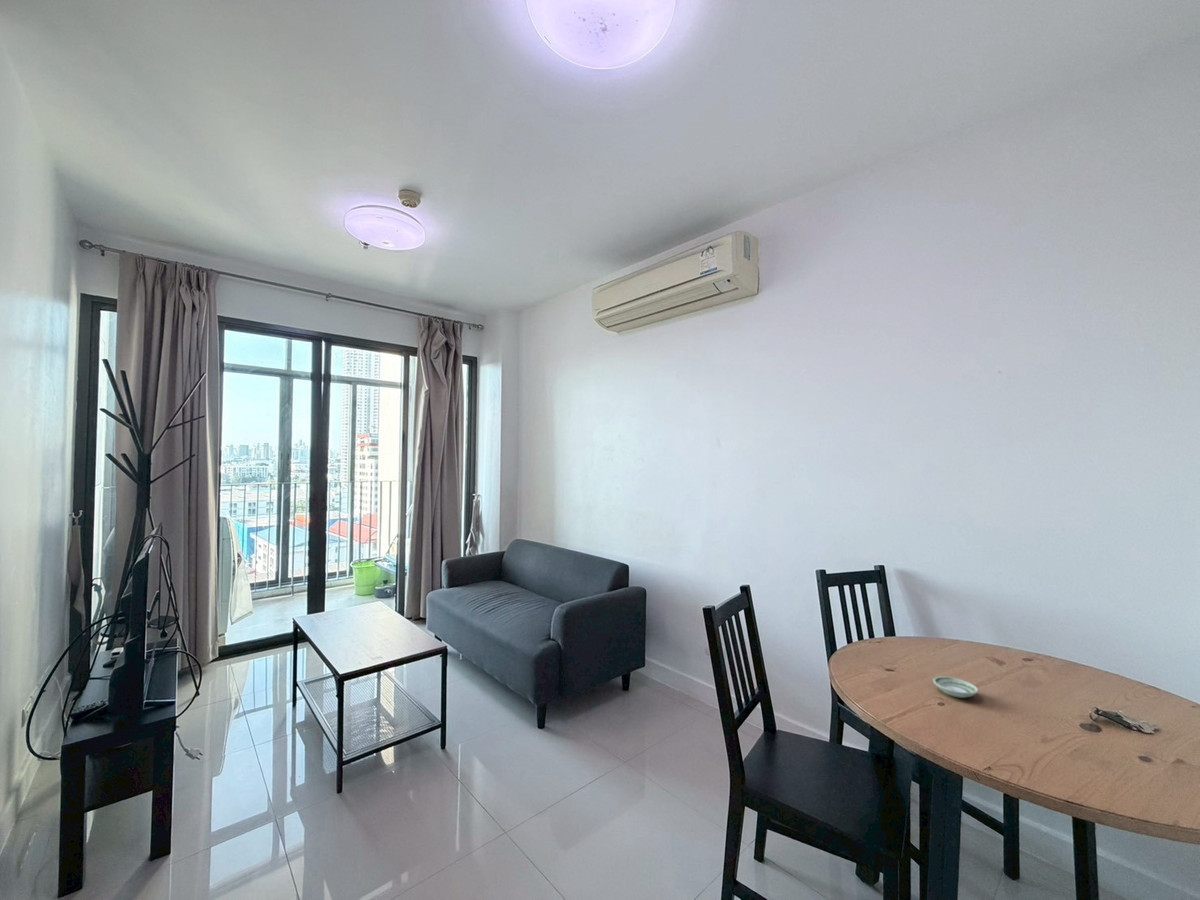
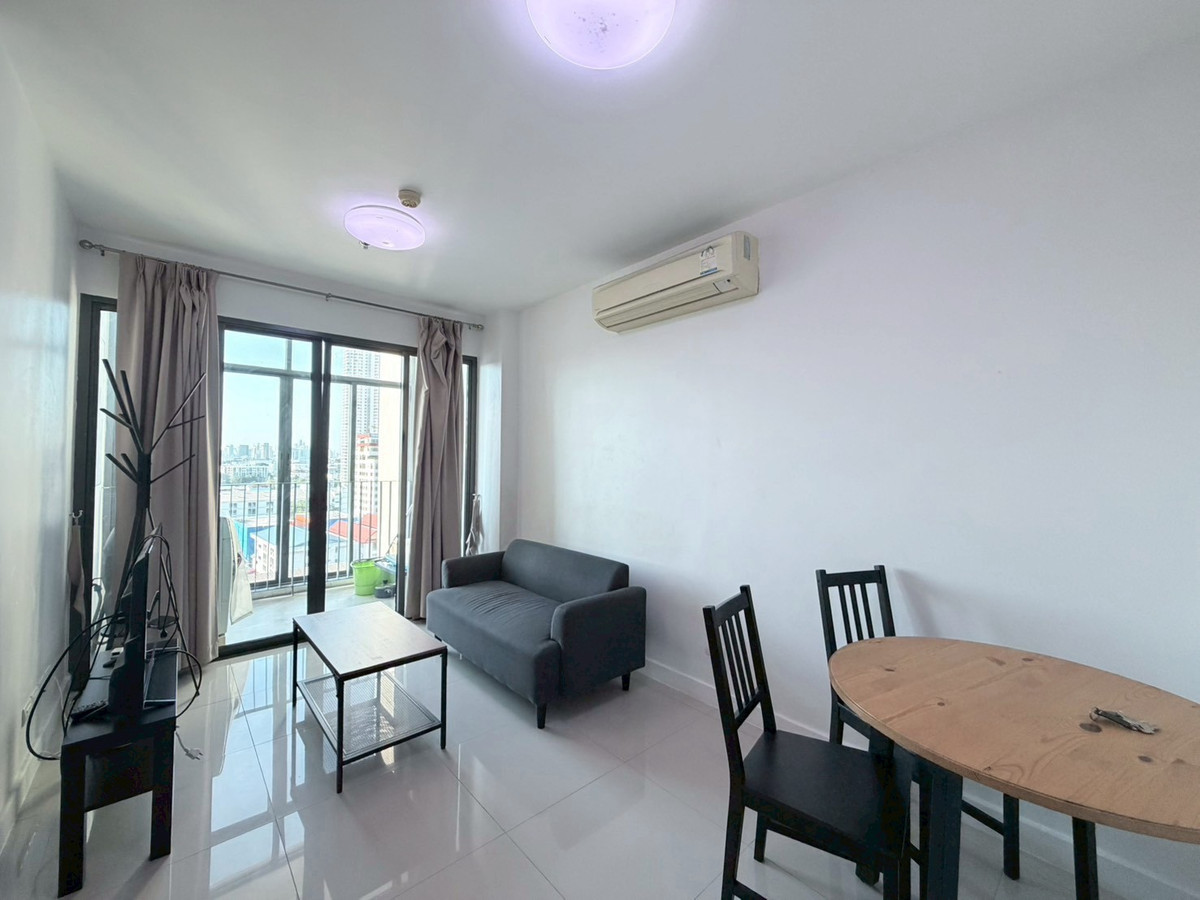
- saucer (955, 688)
